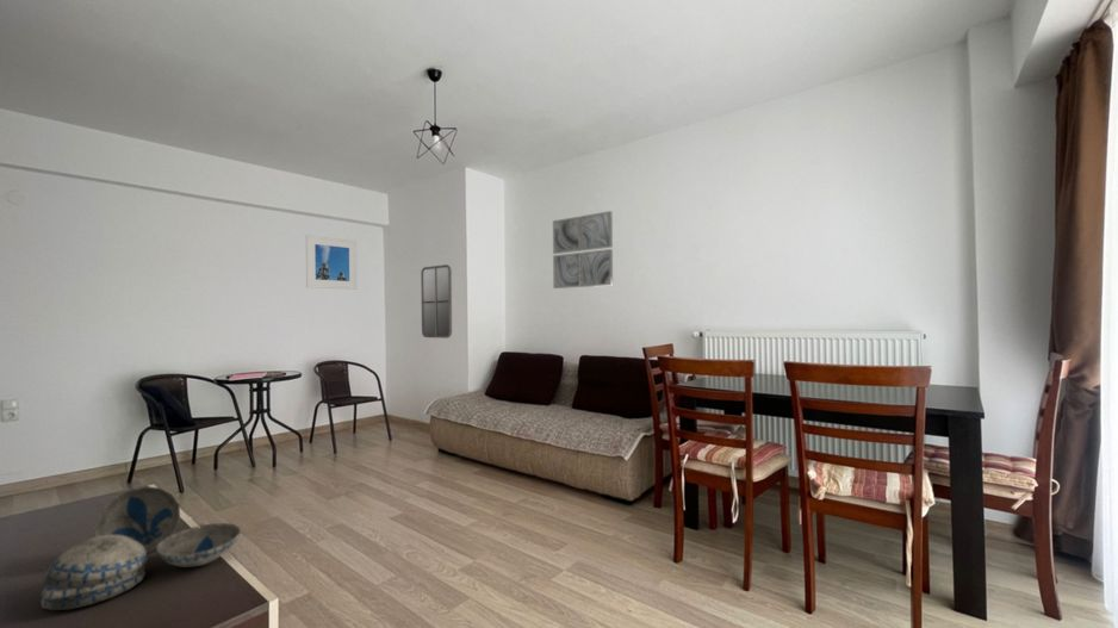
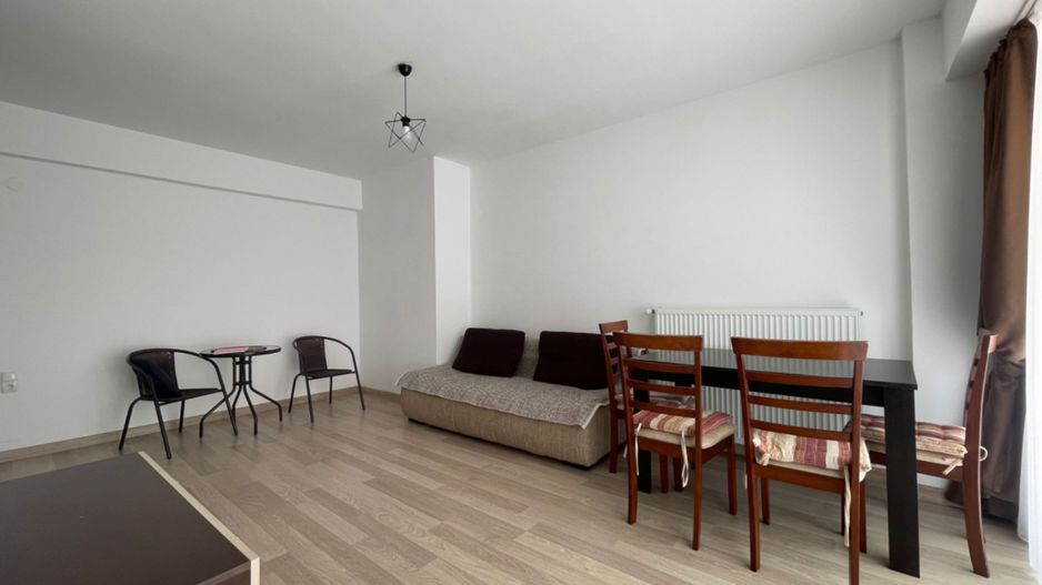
- decorative bowl (139, 536)
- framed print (331, 262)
- home mirror (436, 301)
- wall art (580, 250)
